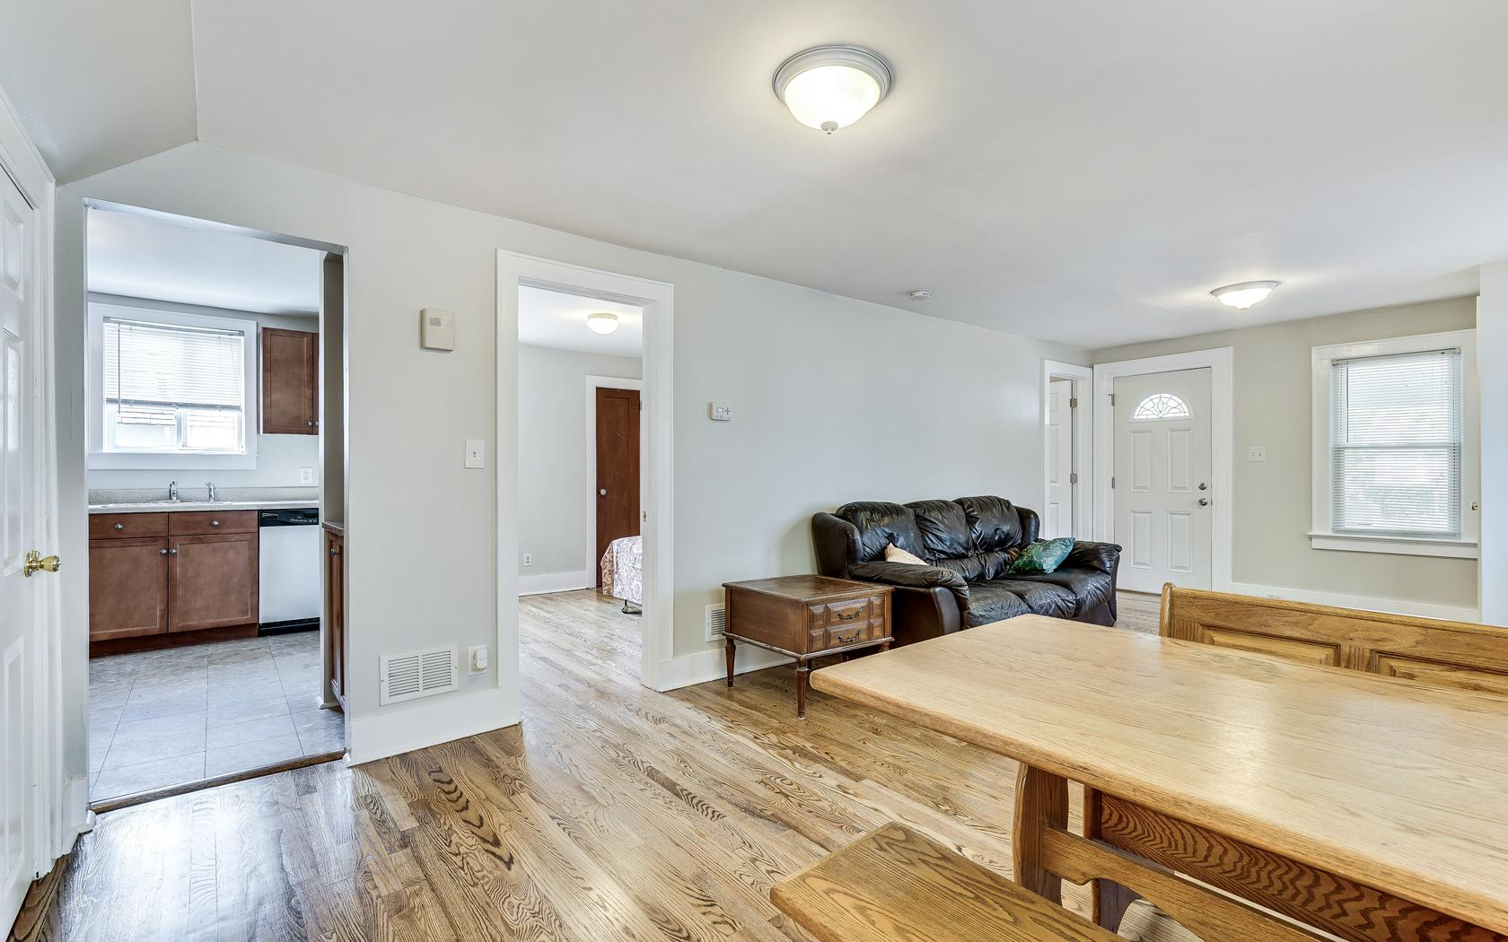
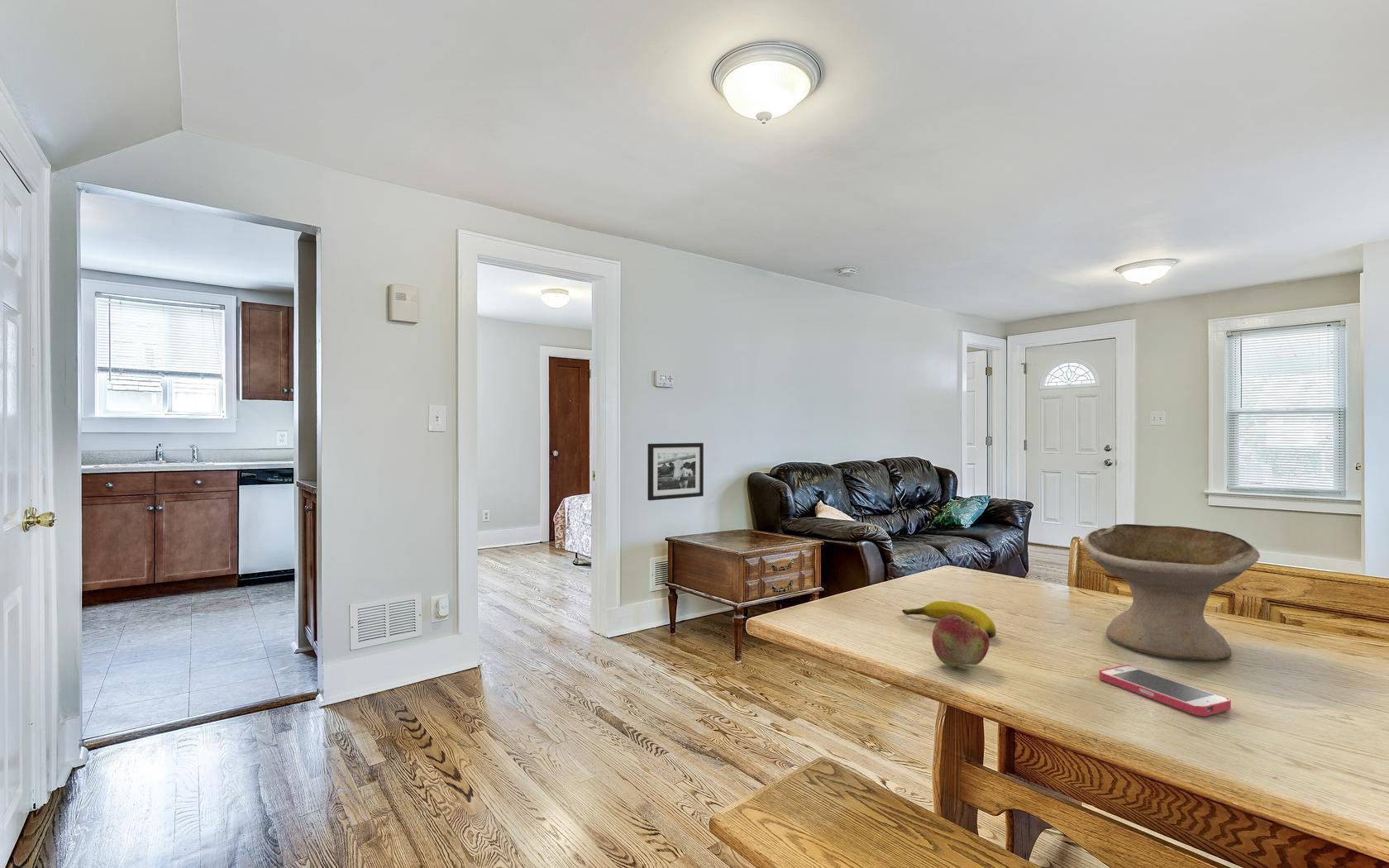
+ fruit (960, 641)
+ bowl (1164, 589)
+ banana (953, 614)
+ picture frame (676, 470)
+ smartphone (1161, 688)
